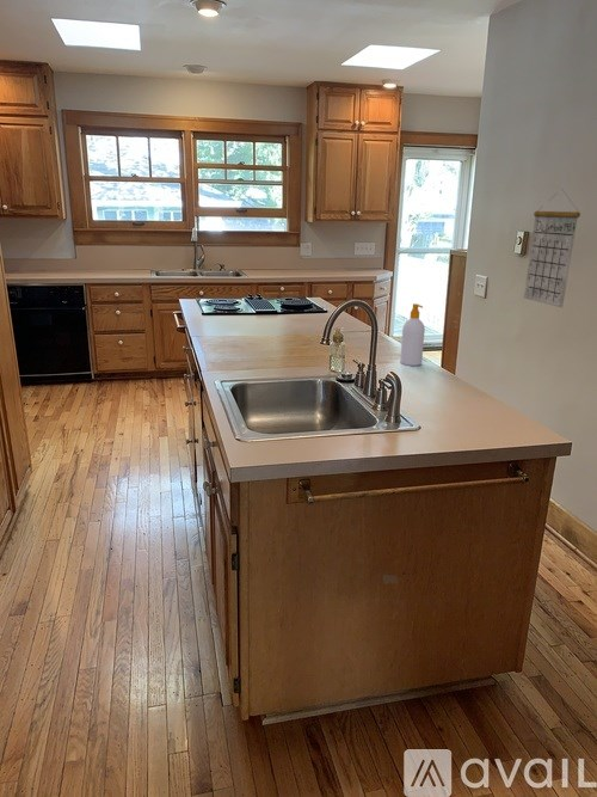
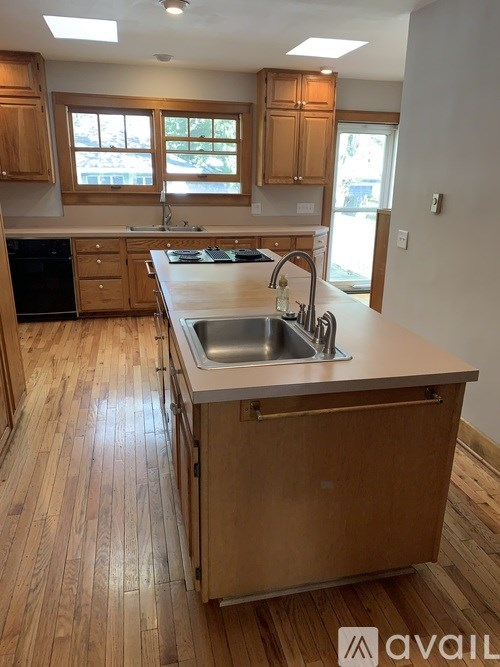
- calendar (550, 247)
- soap bottle (413, 333)
